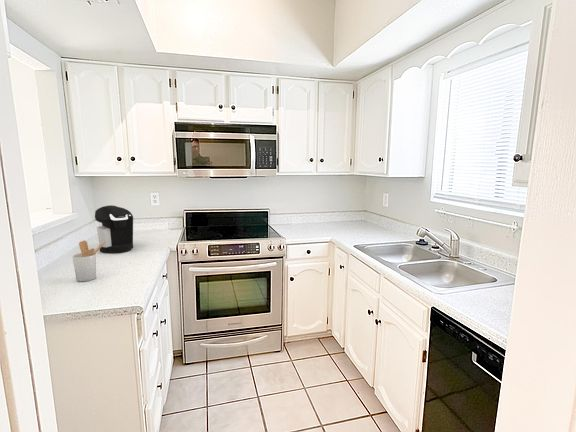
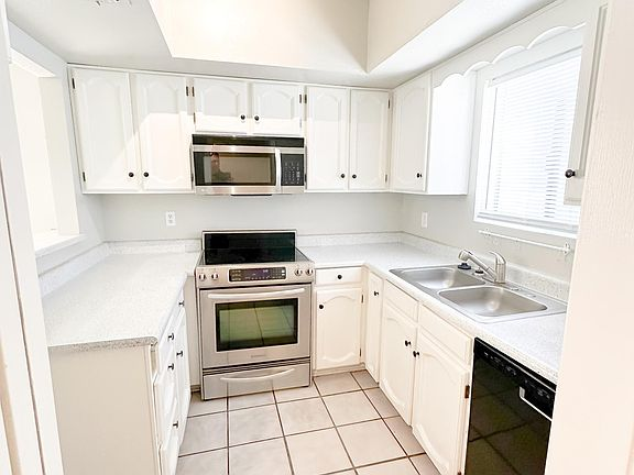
- utensil holder (90, 259)
- coffee maker (115, 228)
